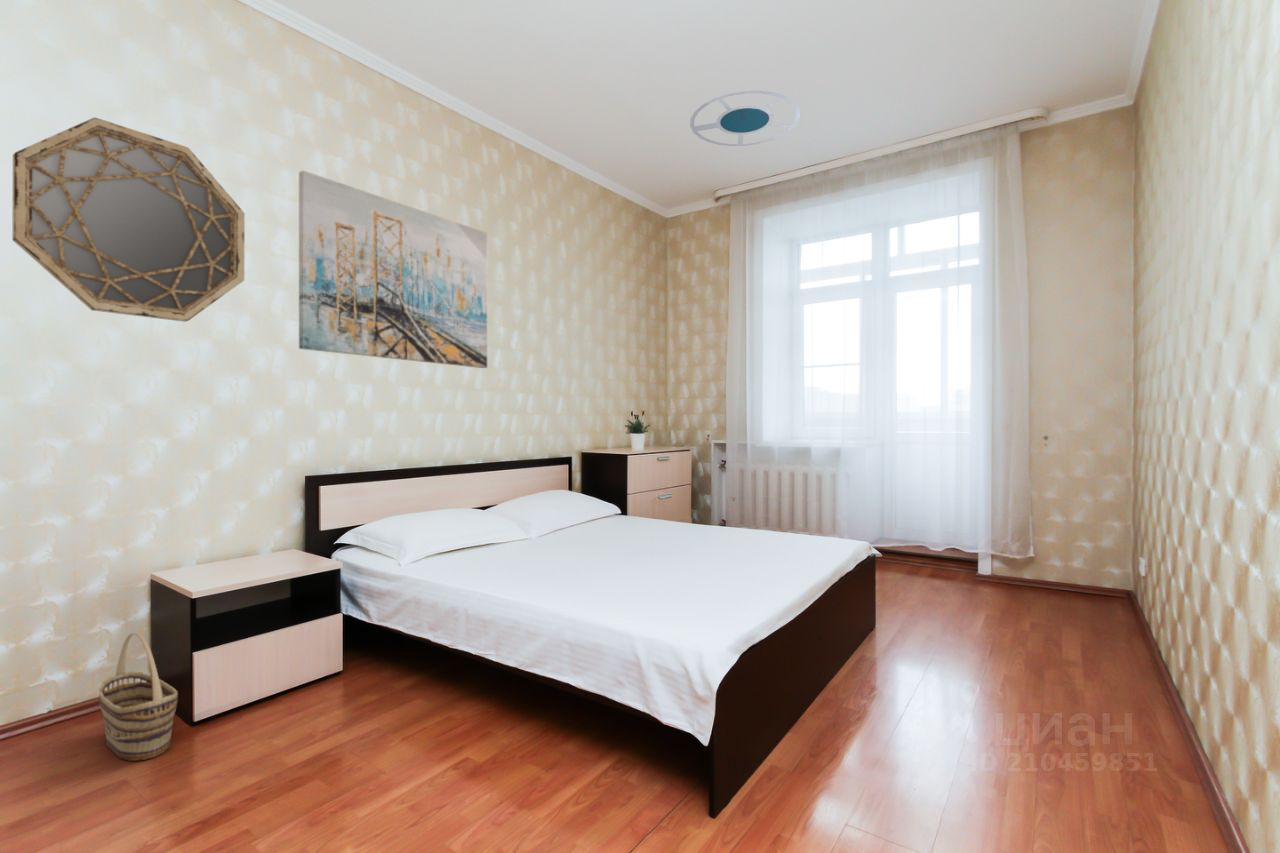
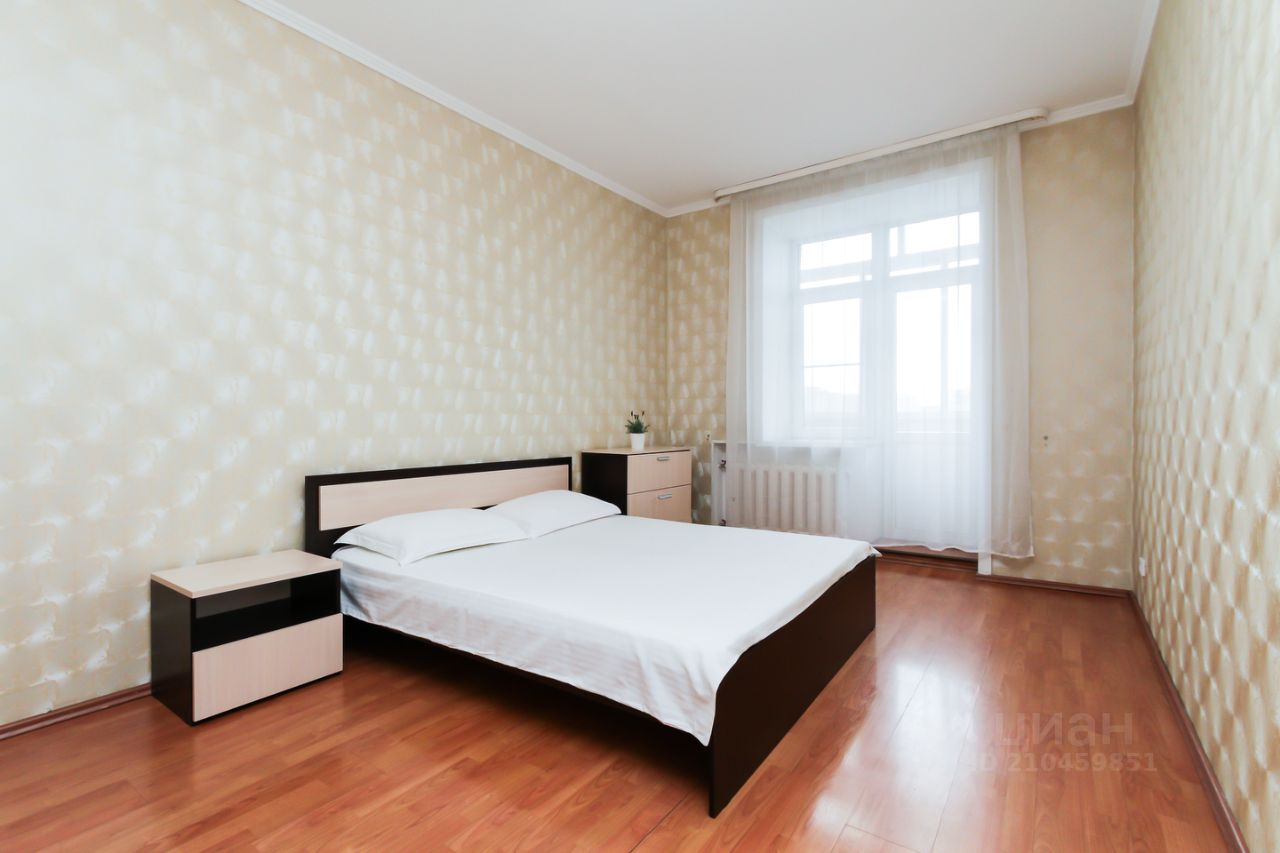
- ceiling lamp (744, 115)
- basket (138, 688)
- wall art (405, 282)
- home mirror (142, 224)
